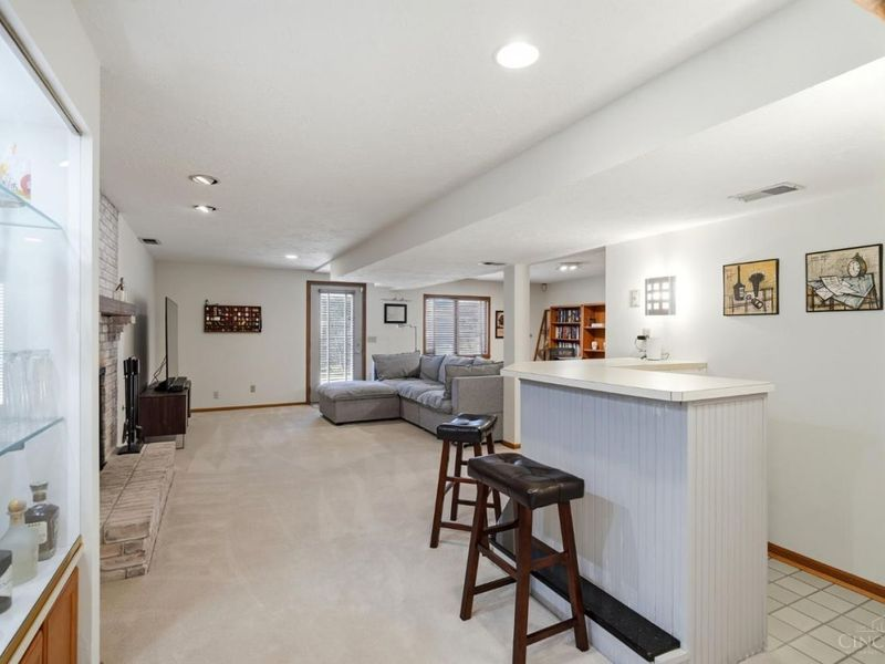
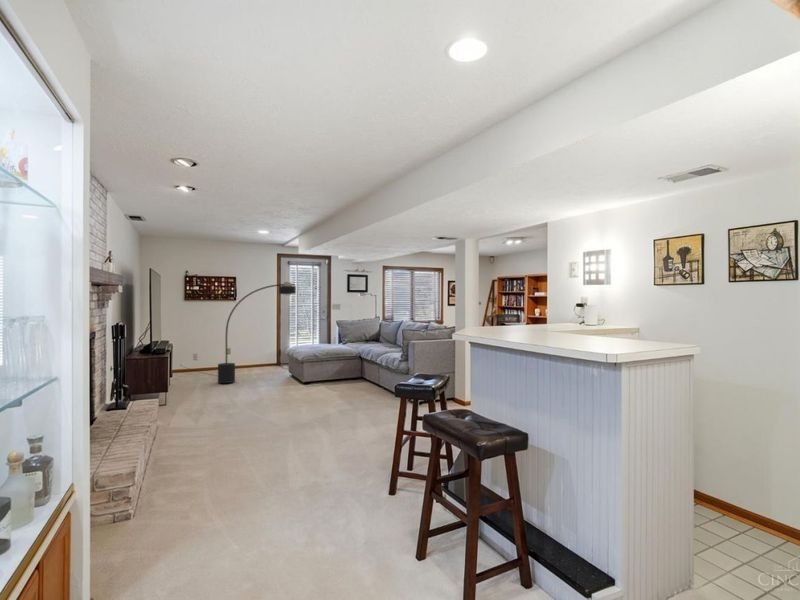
+ floor lamp (227, 328)
